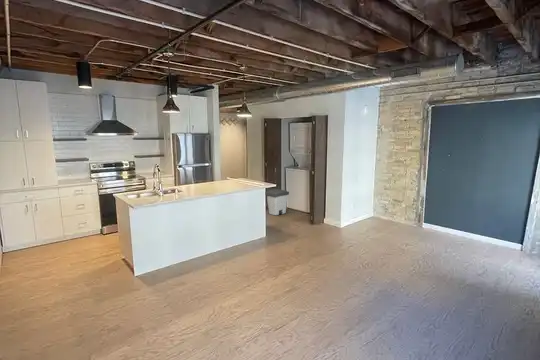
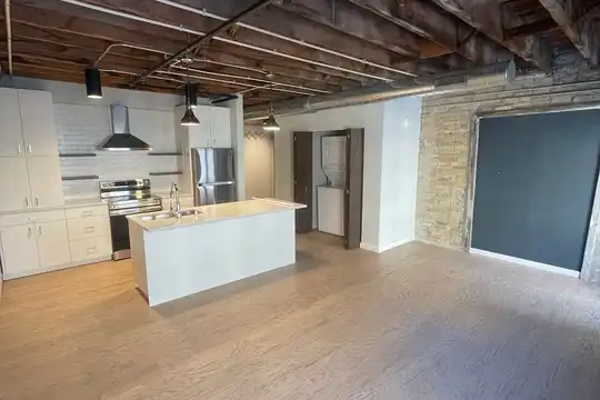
- trash can (276, 201)
